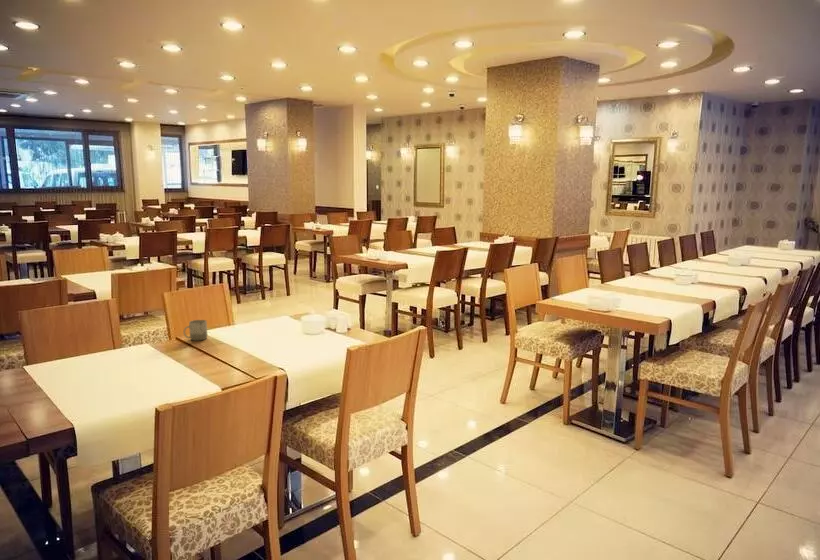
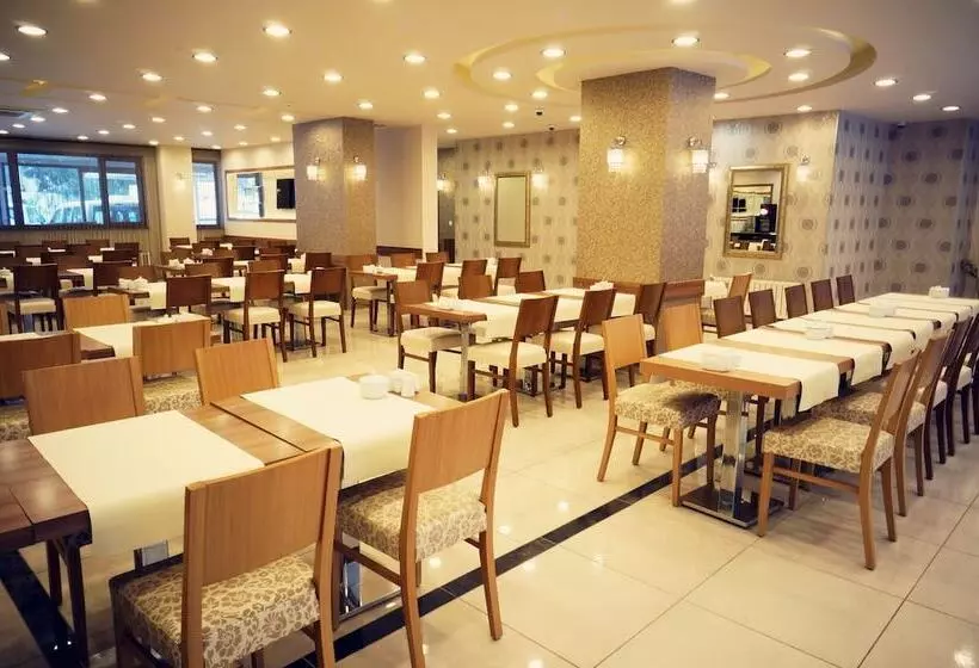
- cup (195, 330)
